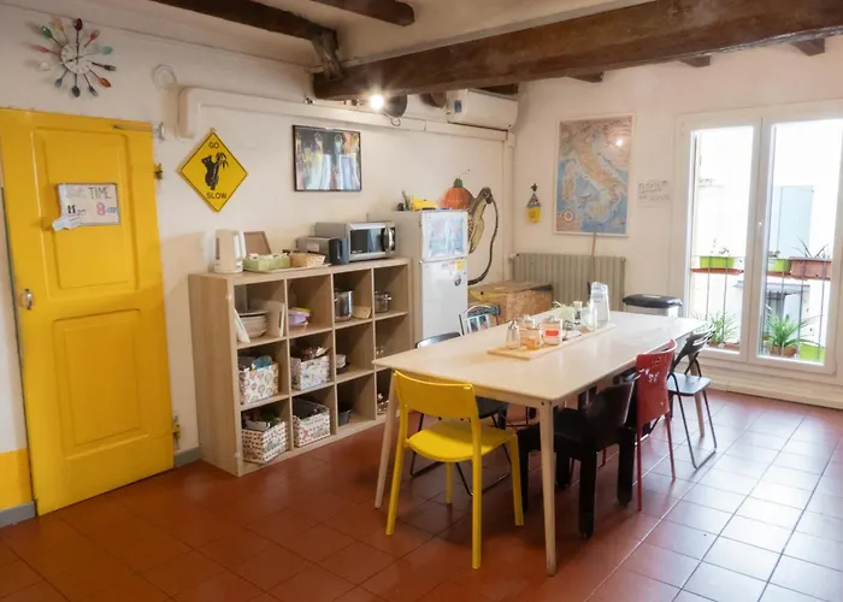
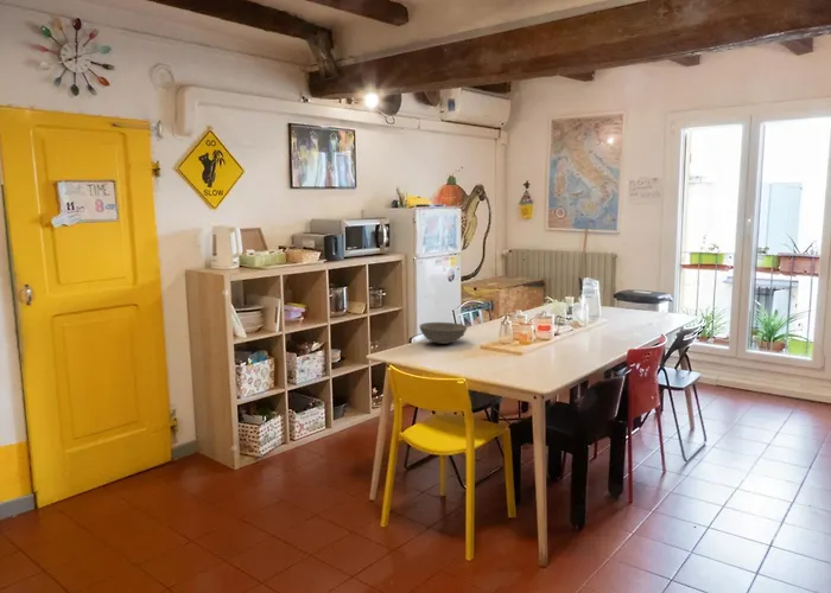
+ bowl (443, 333)
